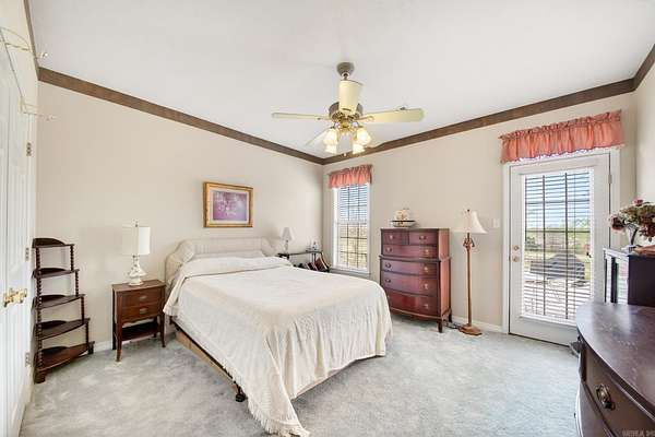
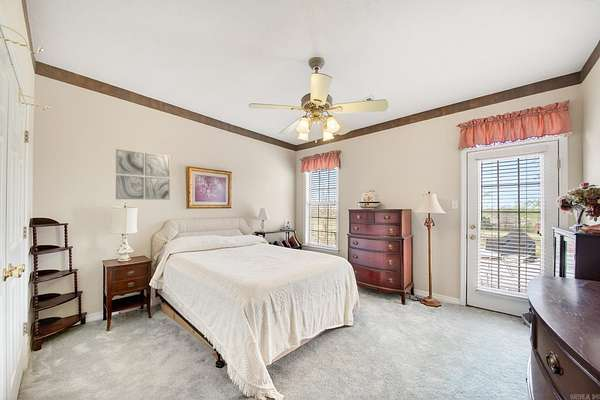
+ wall art (145, 175)
